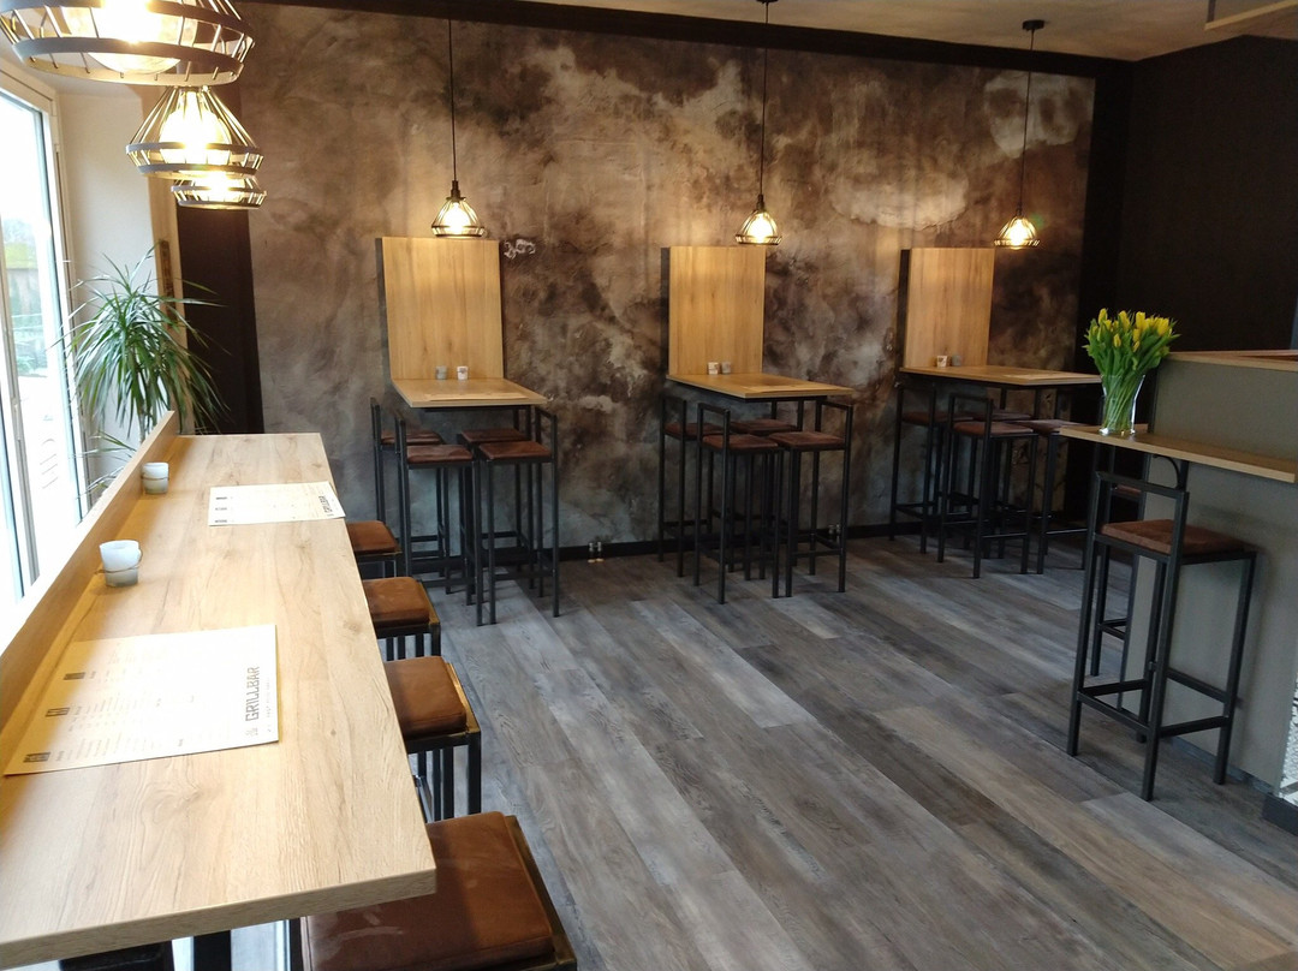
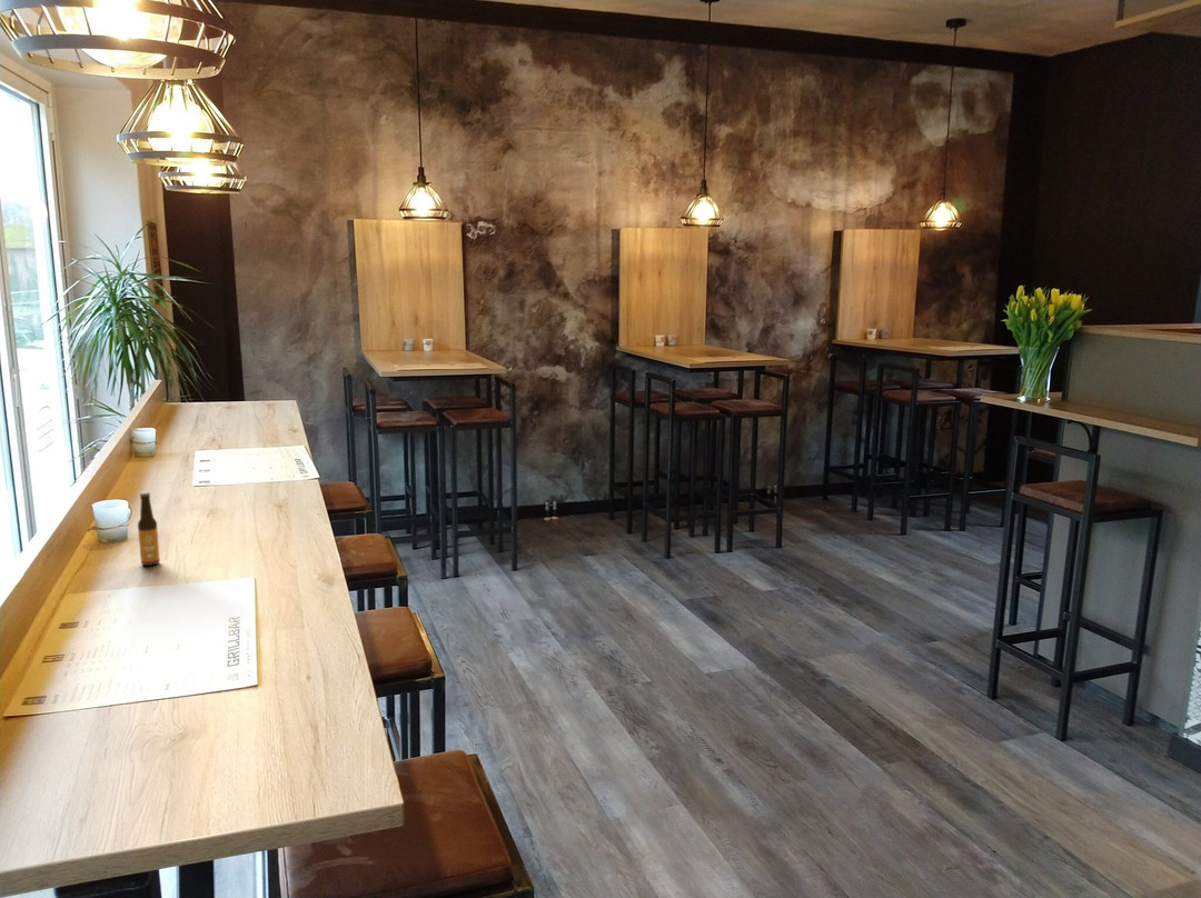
+ beer bottle (147, 528)
